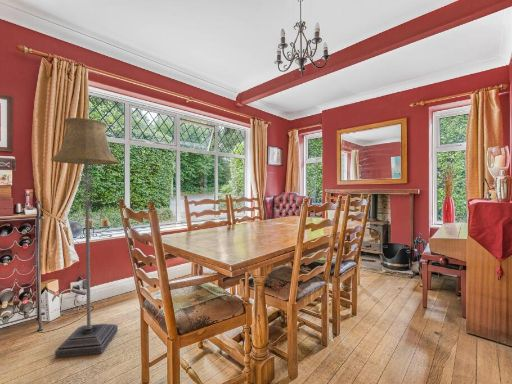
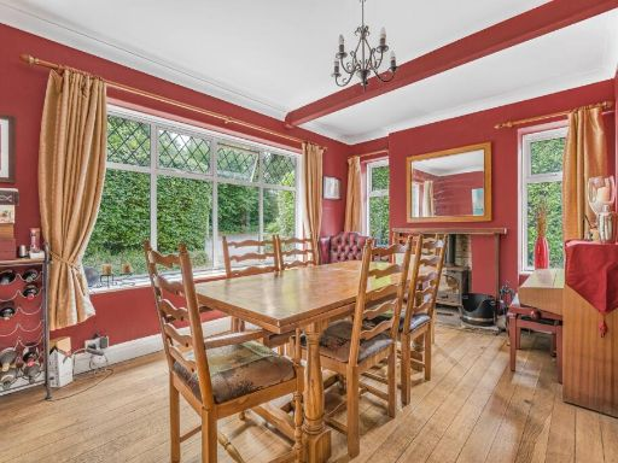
- floor lamp (87, 233)
